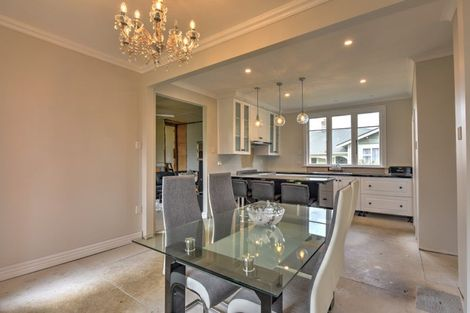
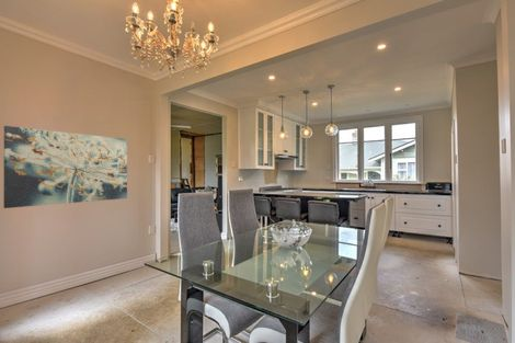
+ wall art (75, 168)
